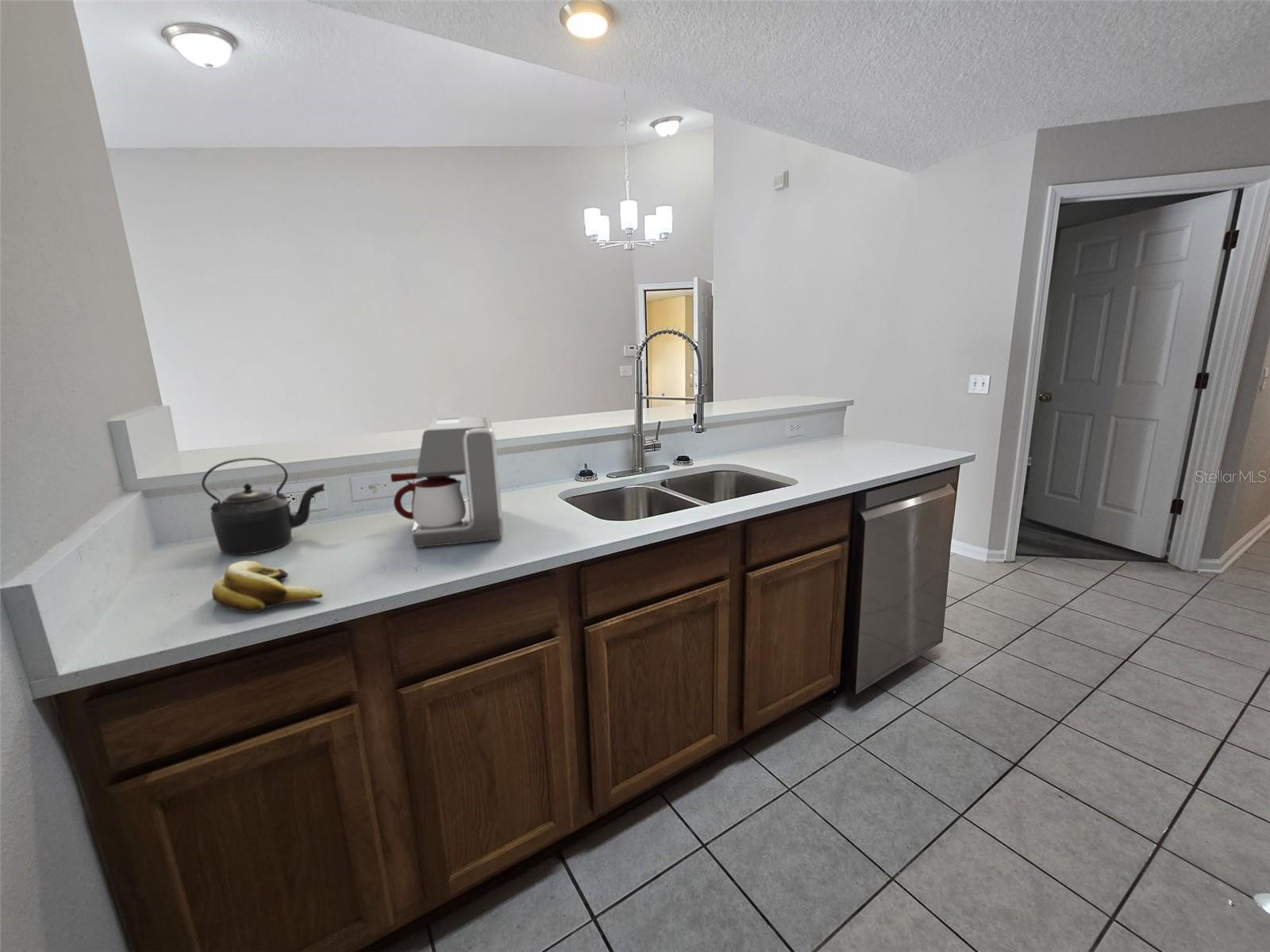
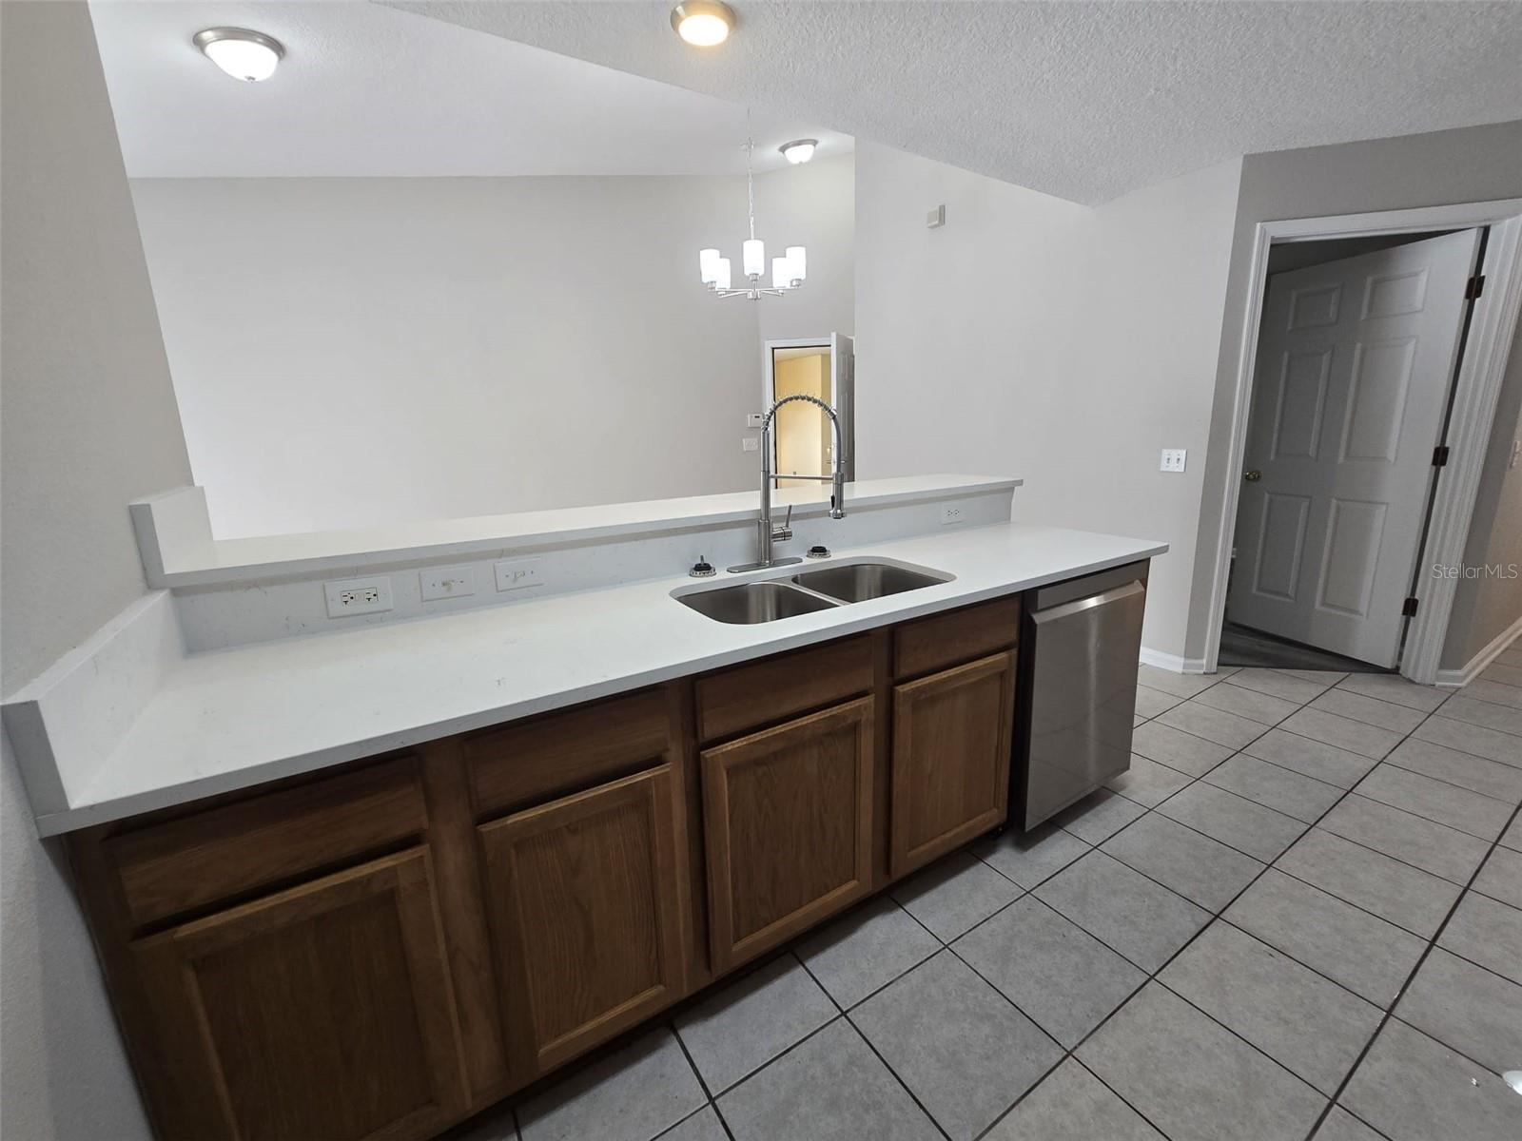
- banana (271, 577)
- coffee maker (457, 474)
- kettle (269, 499)
